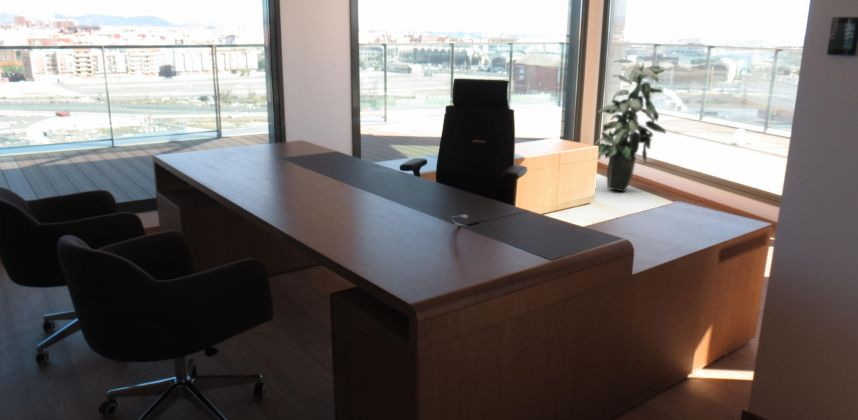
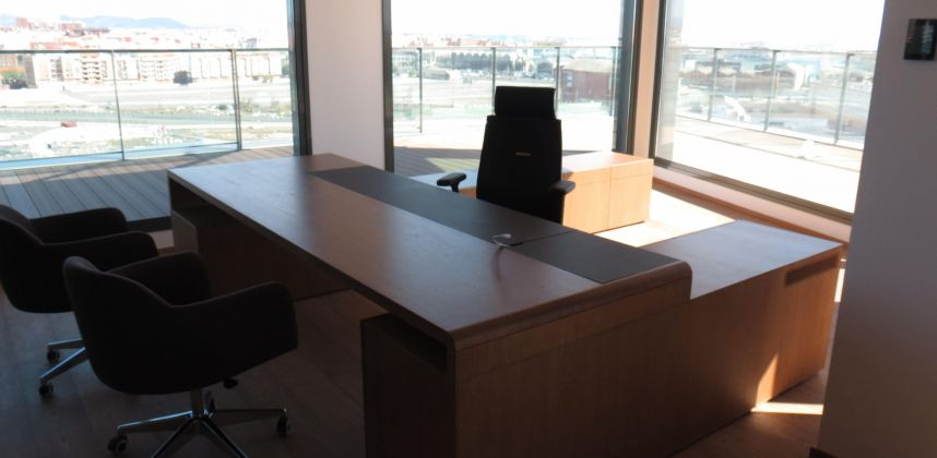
- indoor plant (626, 126)
